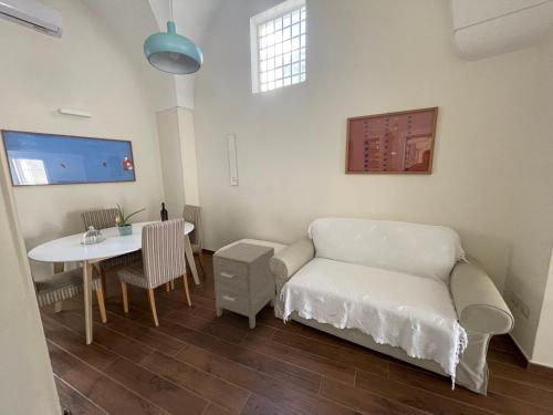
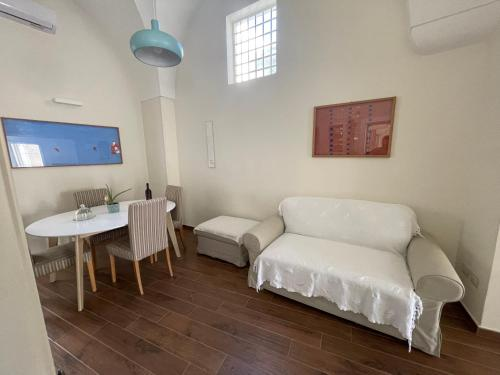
- nightstand (243, 282)
